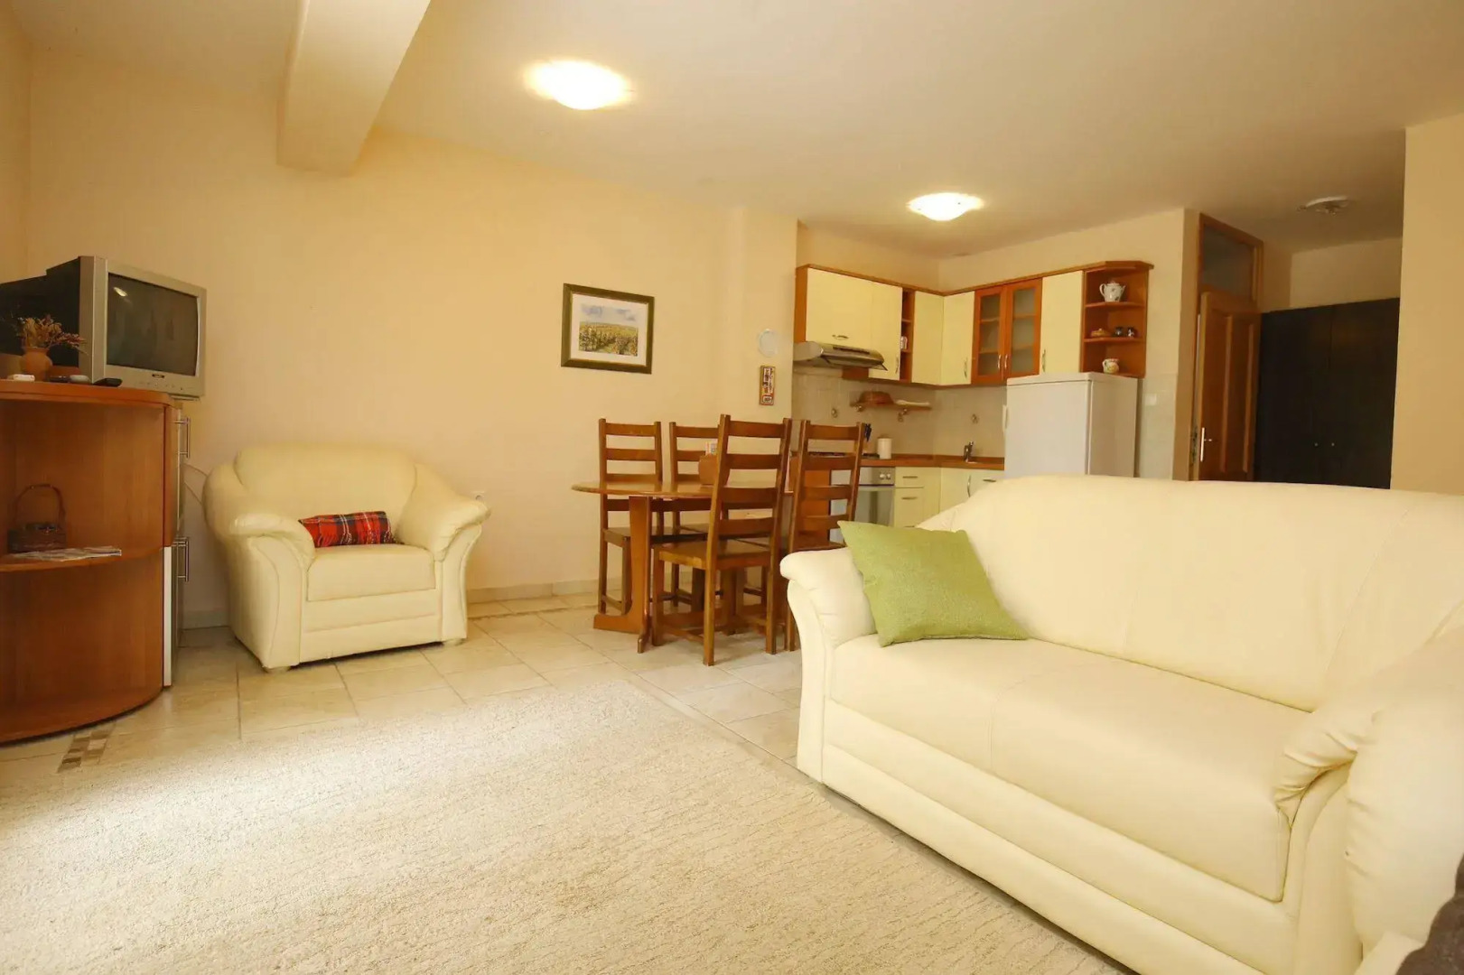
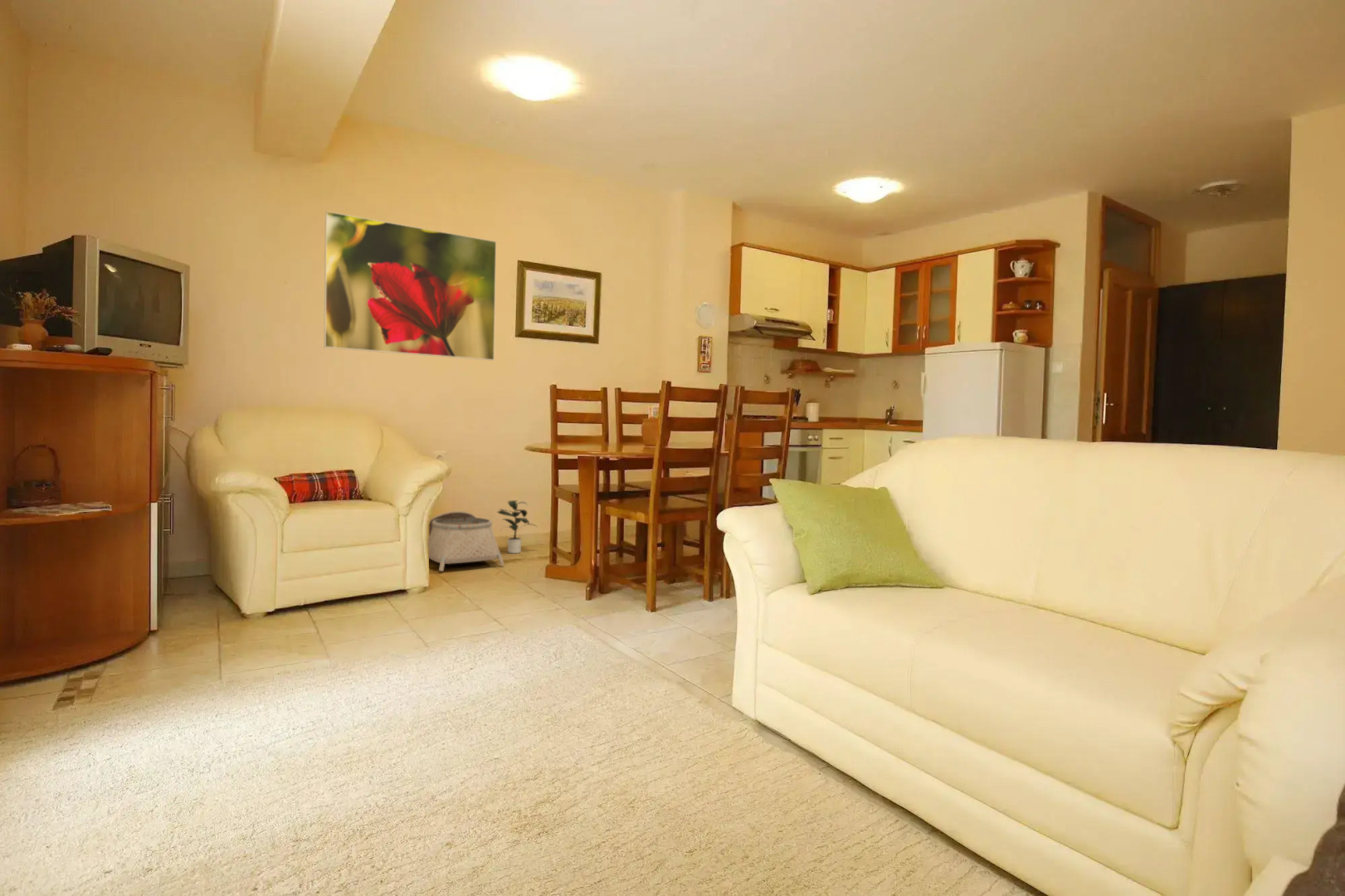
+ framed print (415, 291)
+ basket (457, 536)
+ potted plant (518, 525)
